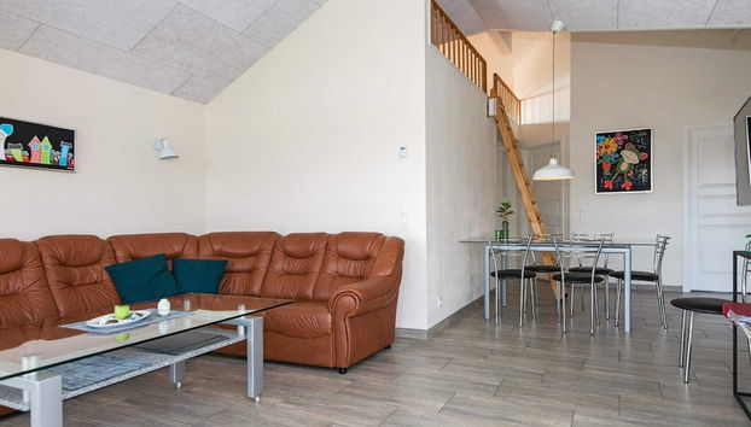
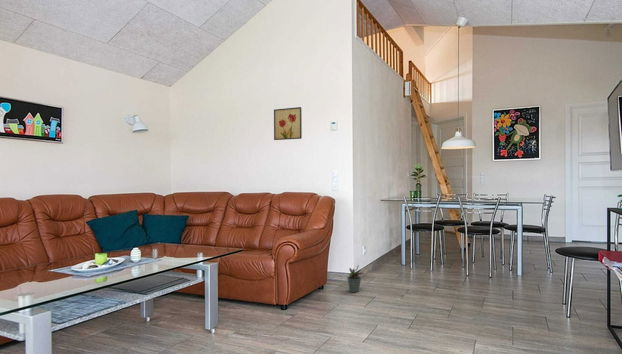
+ potted plant (356, 278)
+ wall art (287, 123)
